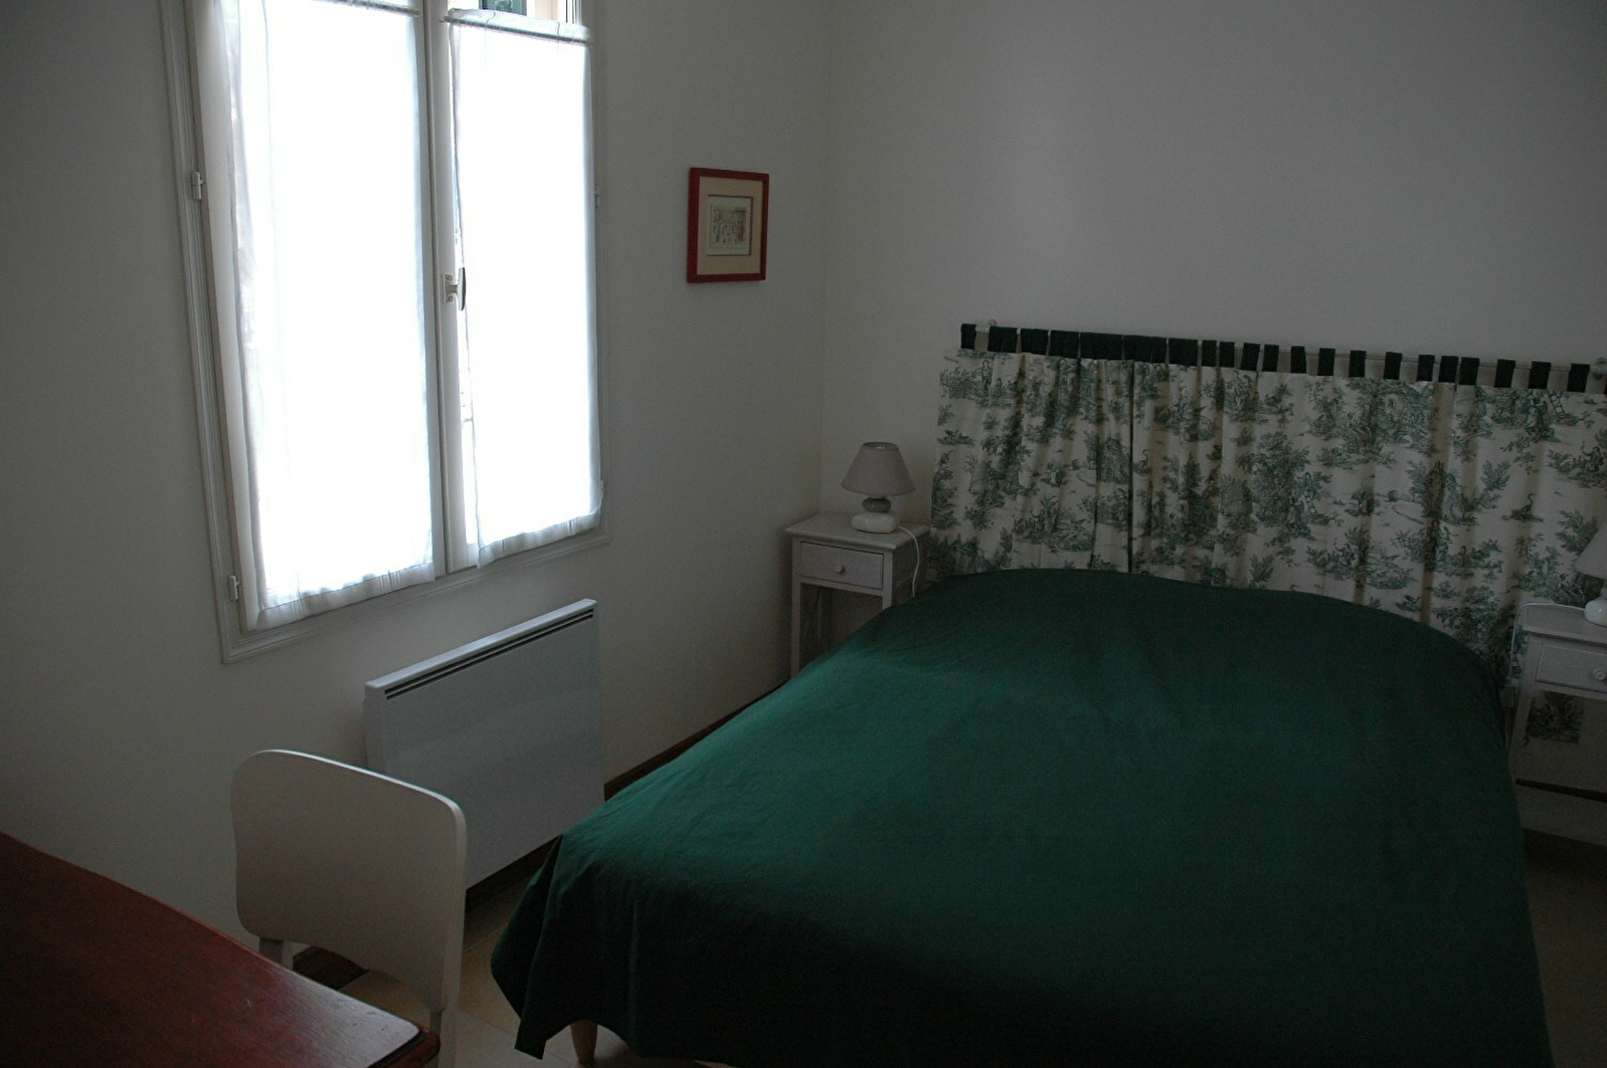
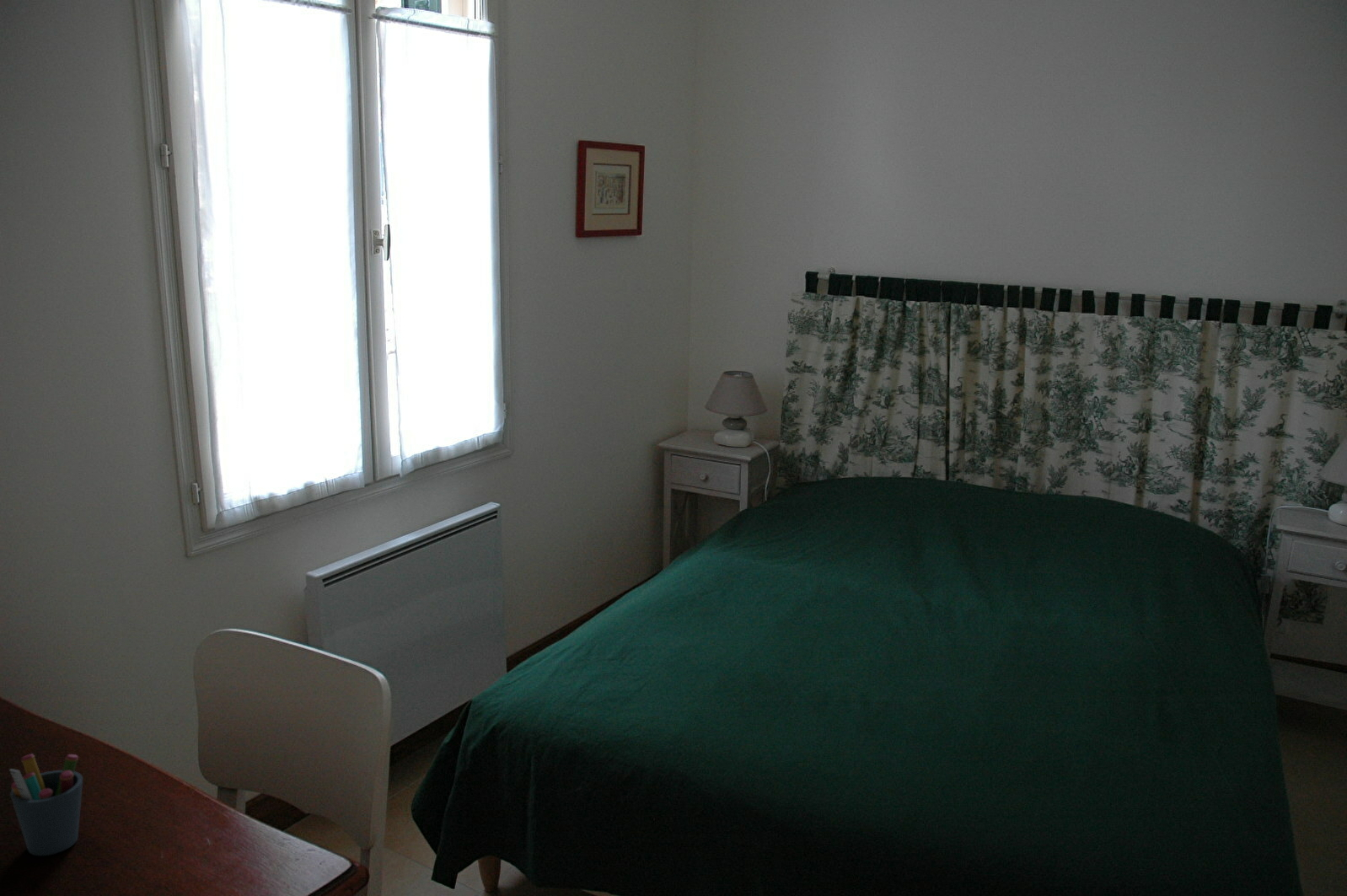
+ pen holder (47, 798)
